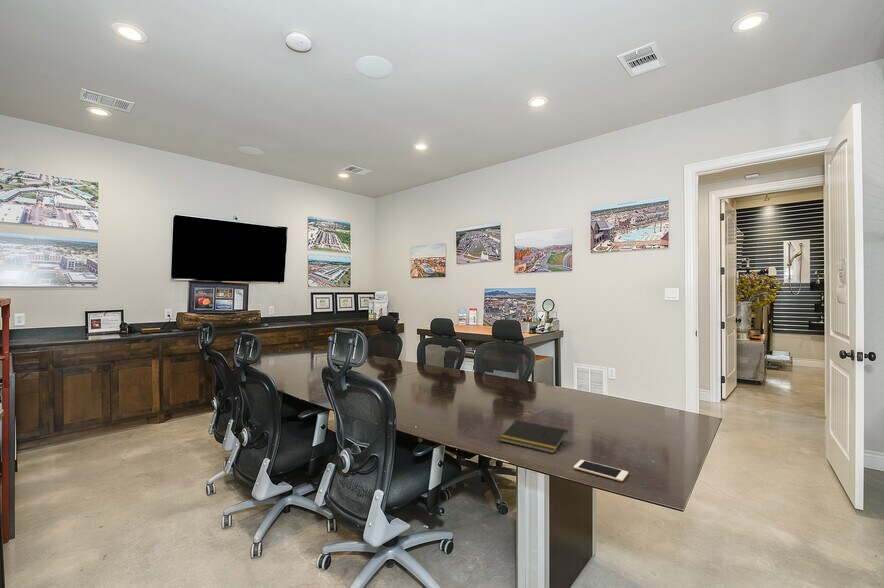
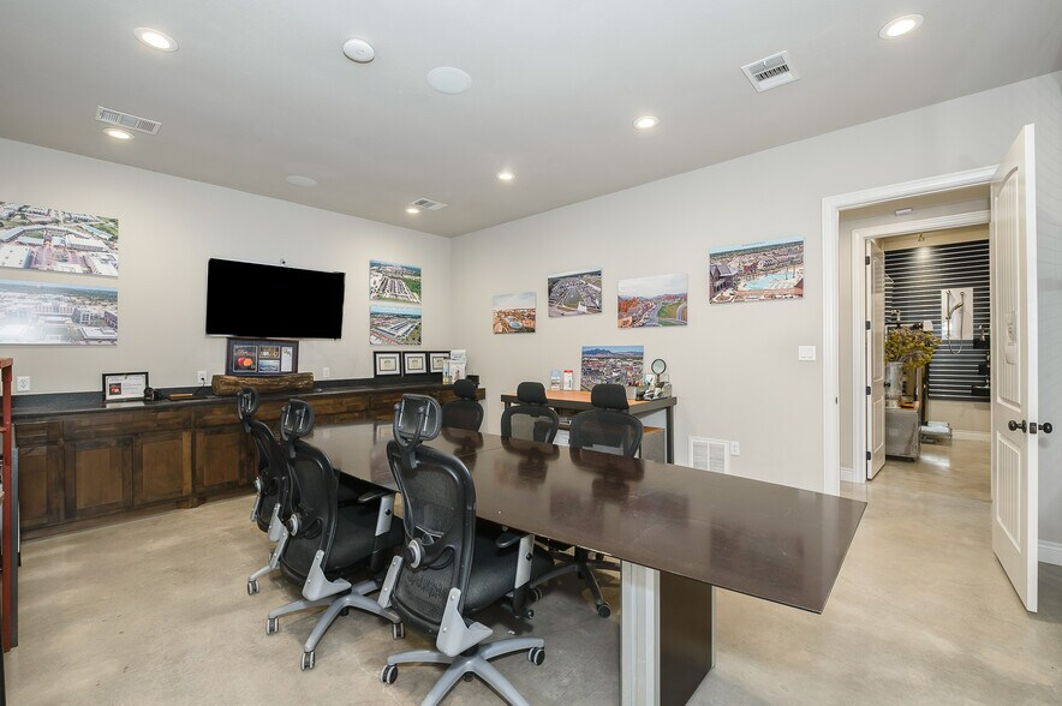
- cell phone (600, 470)
- notepad (533, 435)
